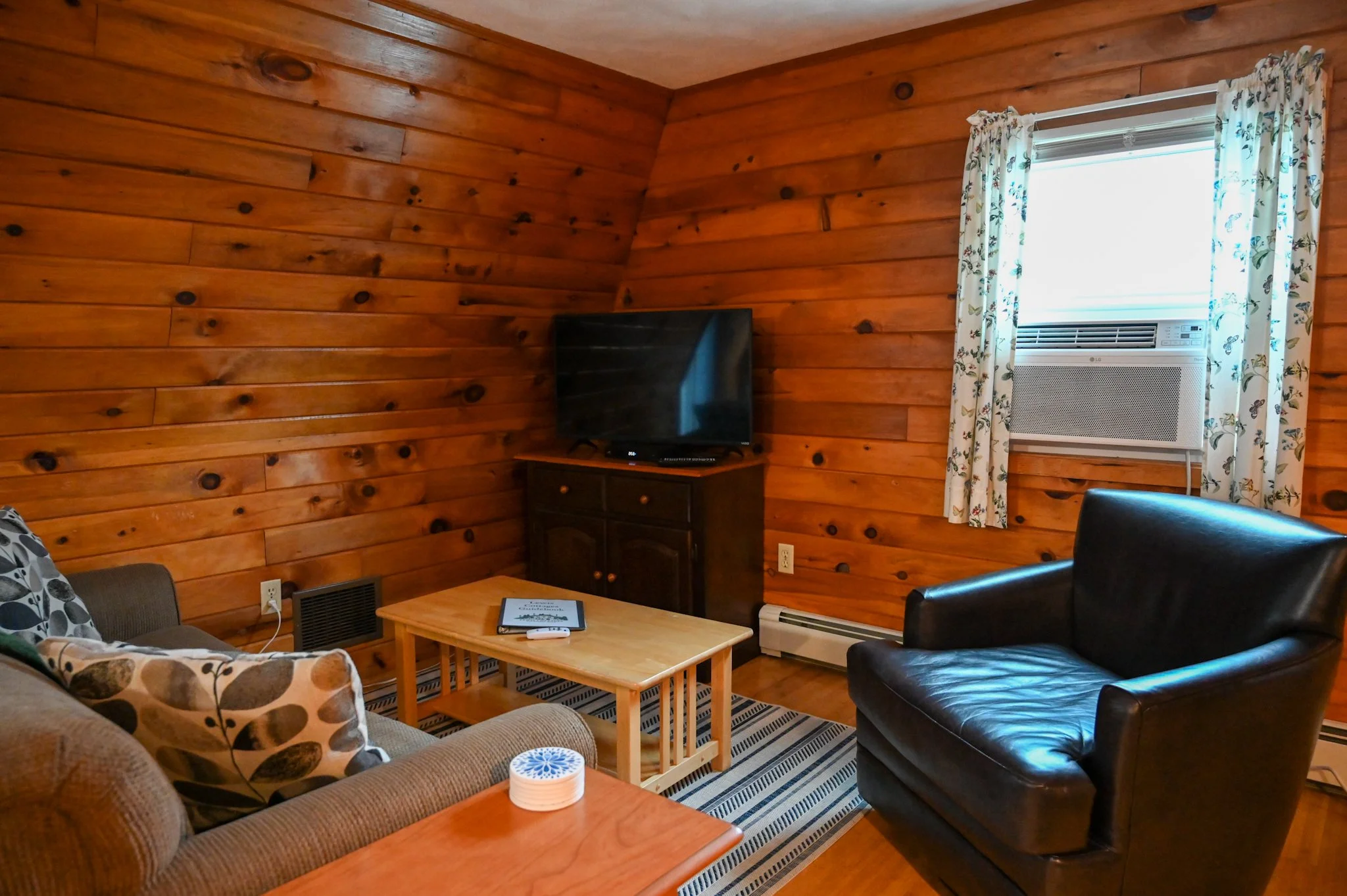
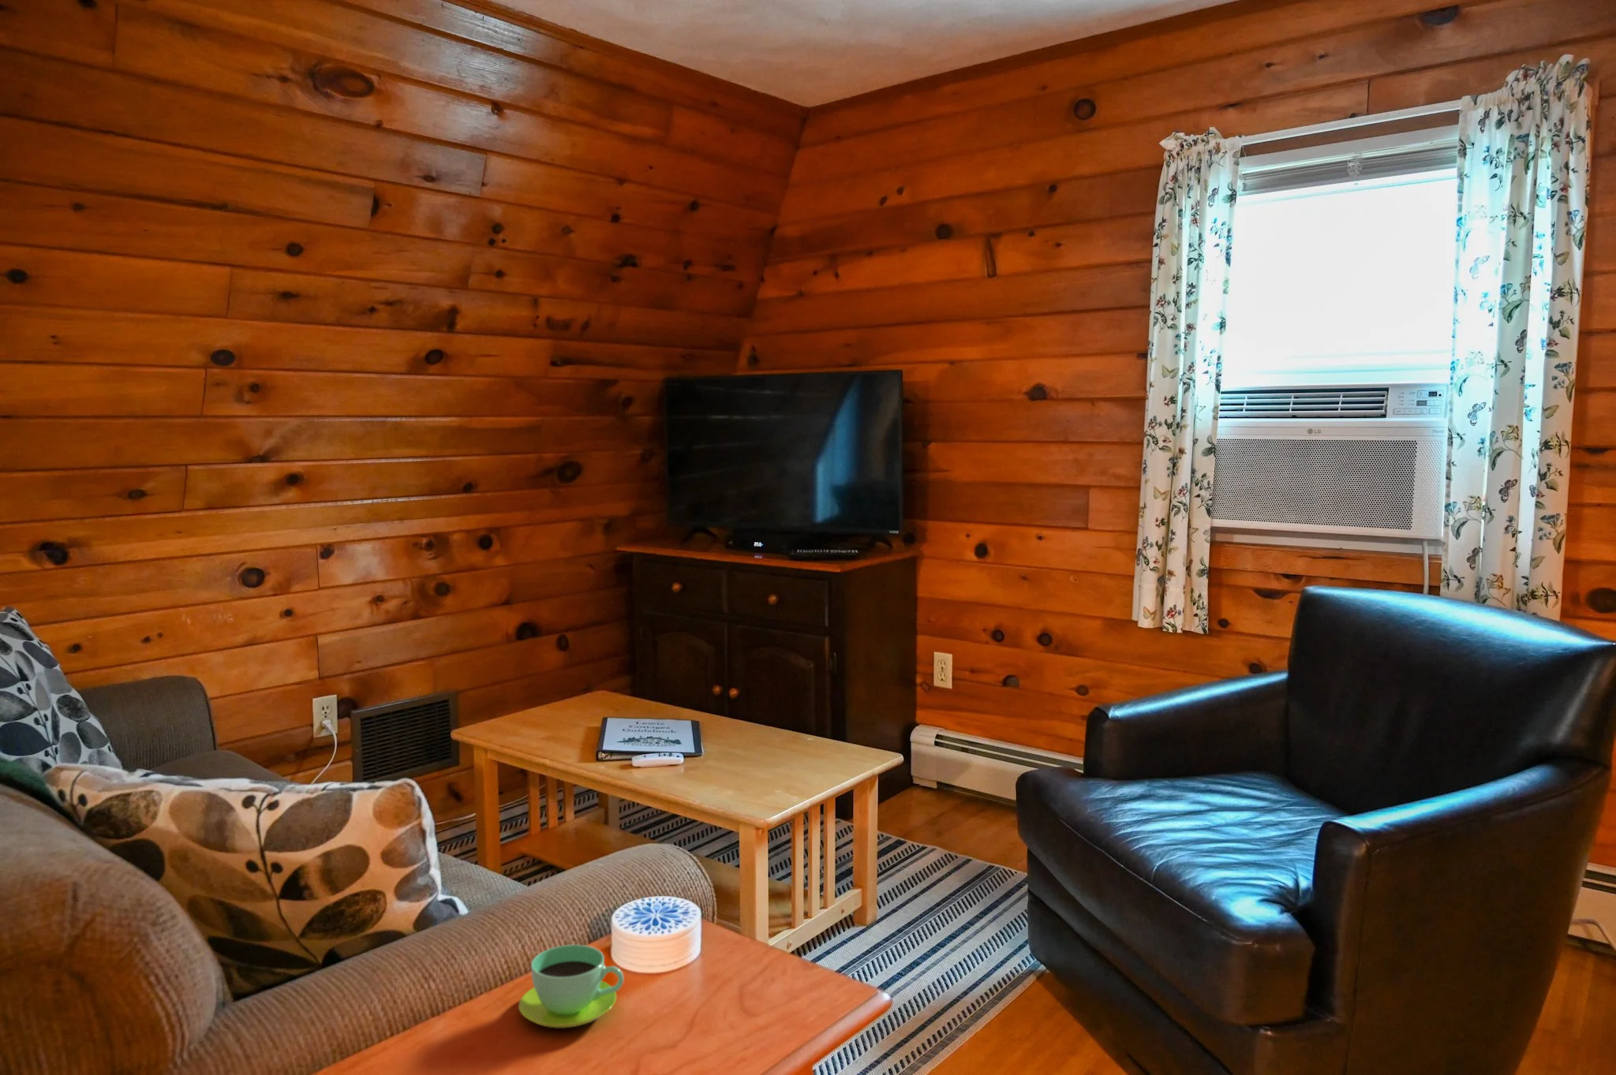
+ cup (570, 985)
